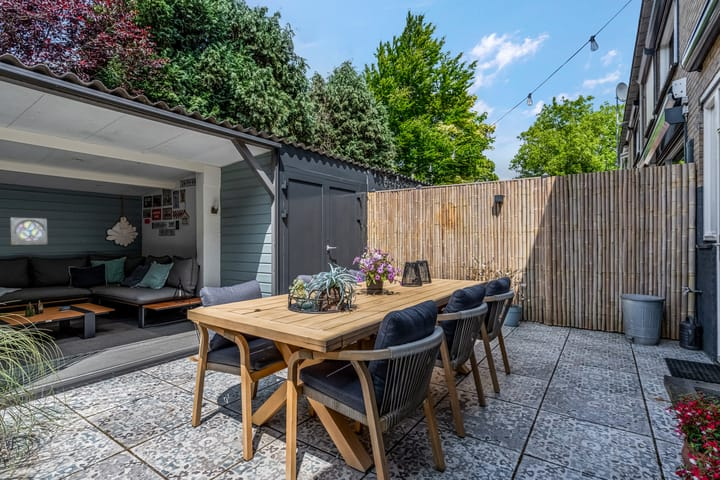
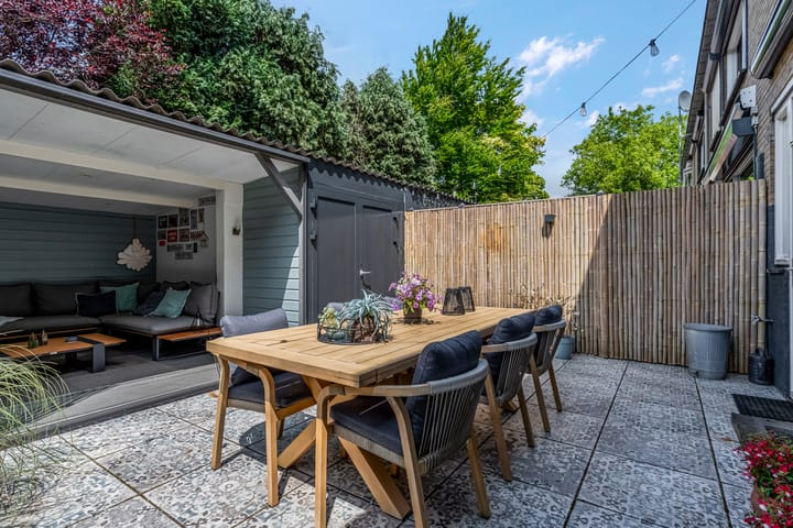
- wall ornament (29, 231)
